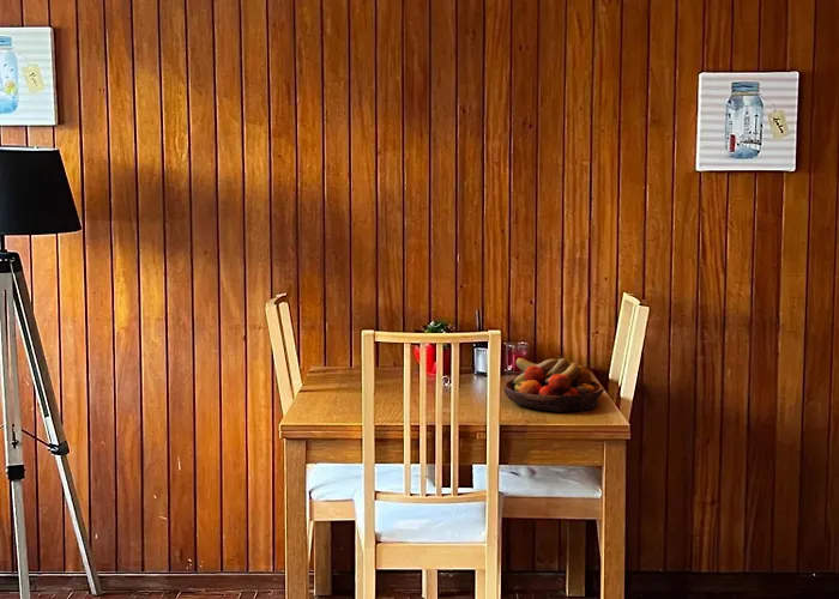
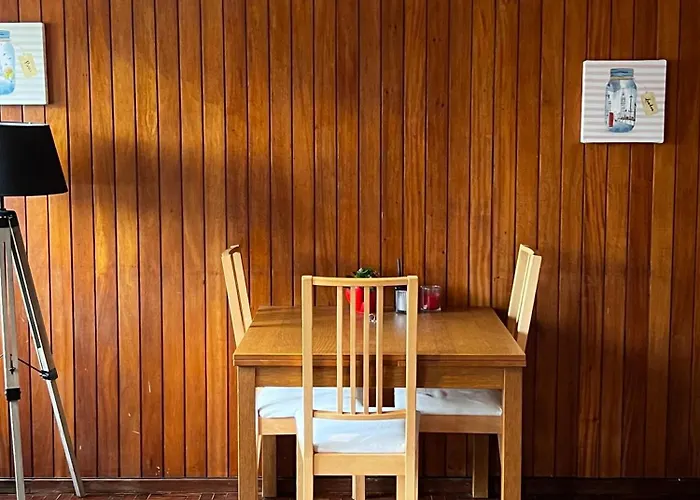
- fruit bowl (551, 381)
